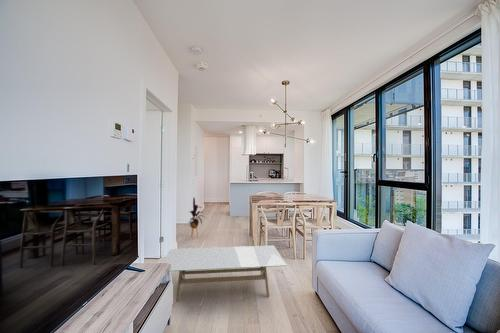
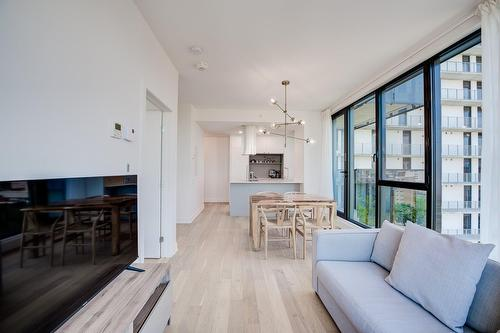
- house plant (196, 216)
- coffee table (223, 271)
